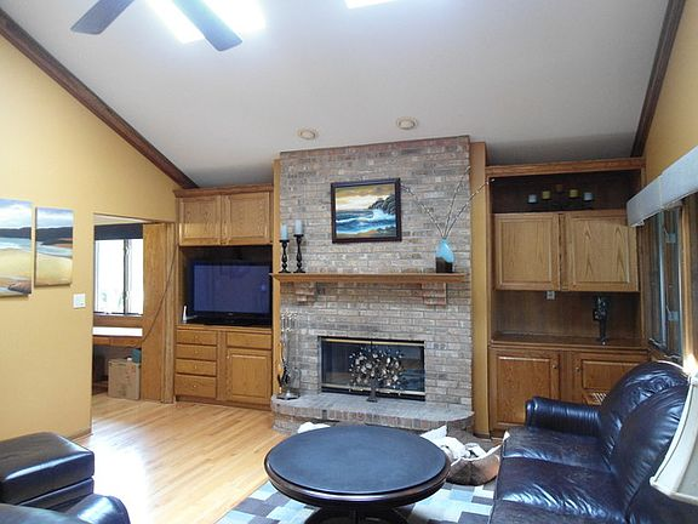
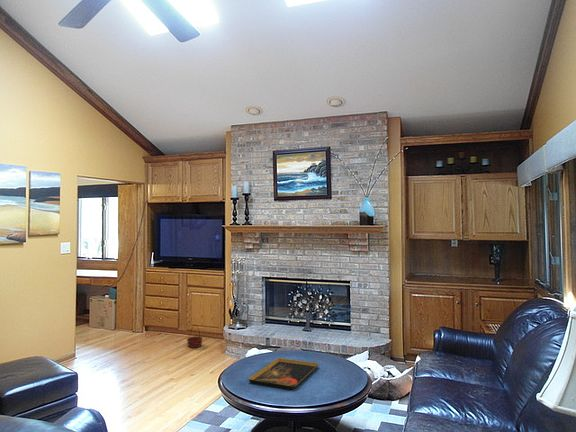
+ basket (195, 336)
+ decorative tray (285, 372)
